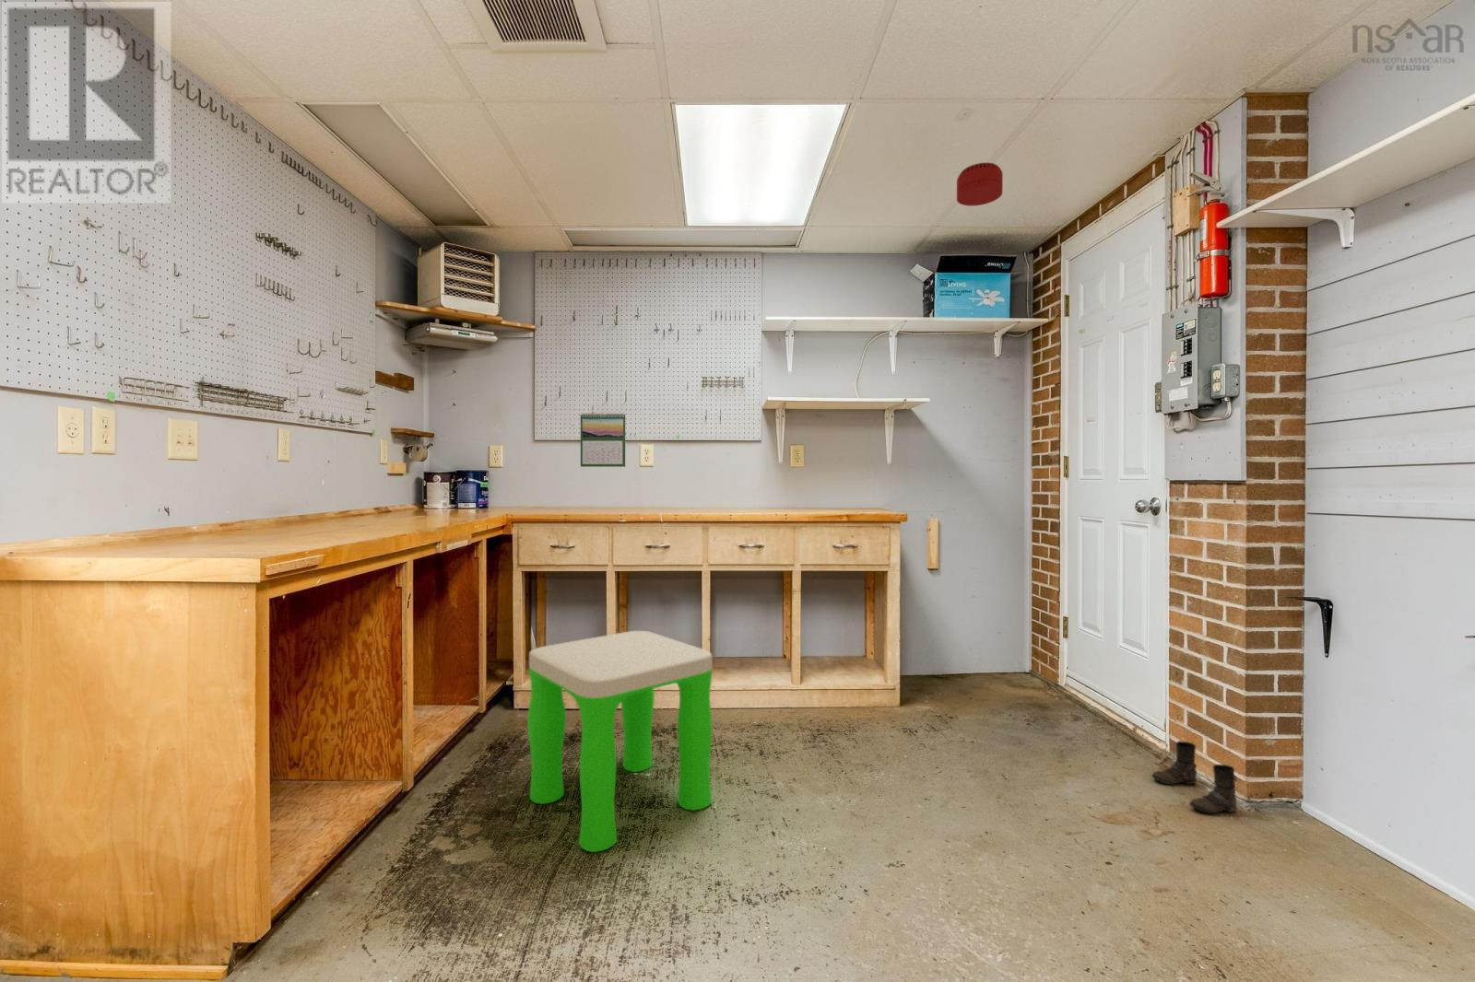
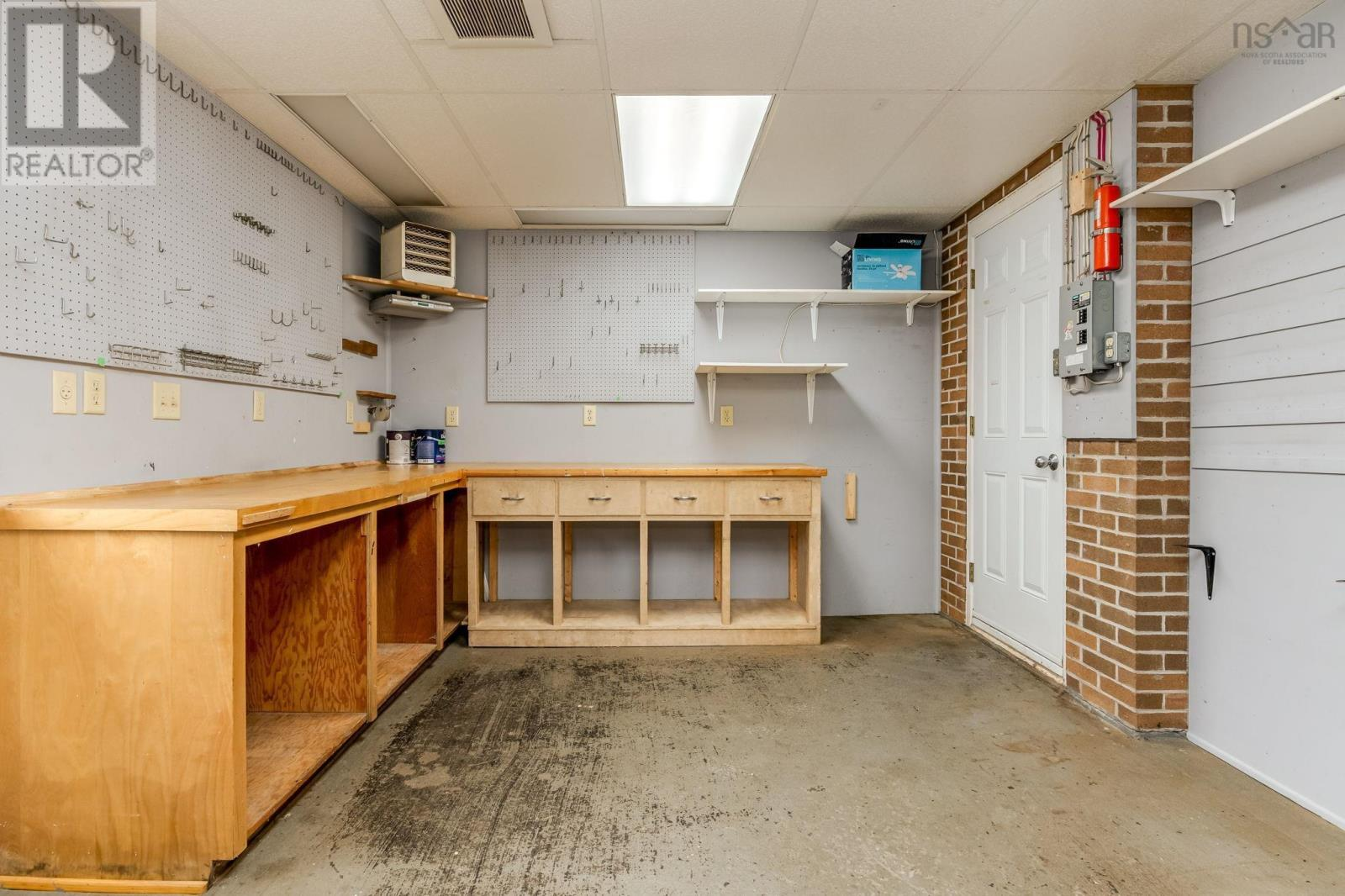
- stool (623, 724)
- smoke detector (979, 183)
- calendar (603, 439)
- boots (1192, 775)
